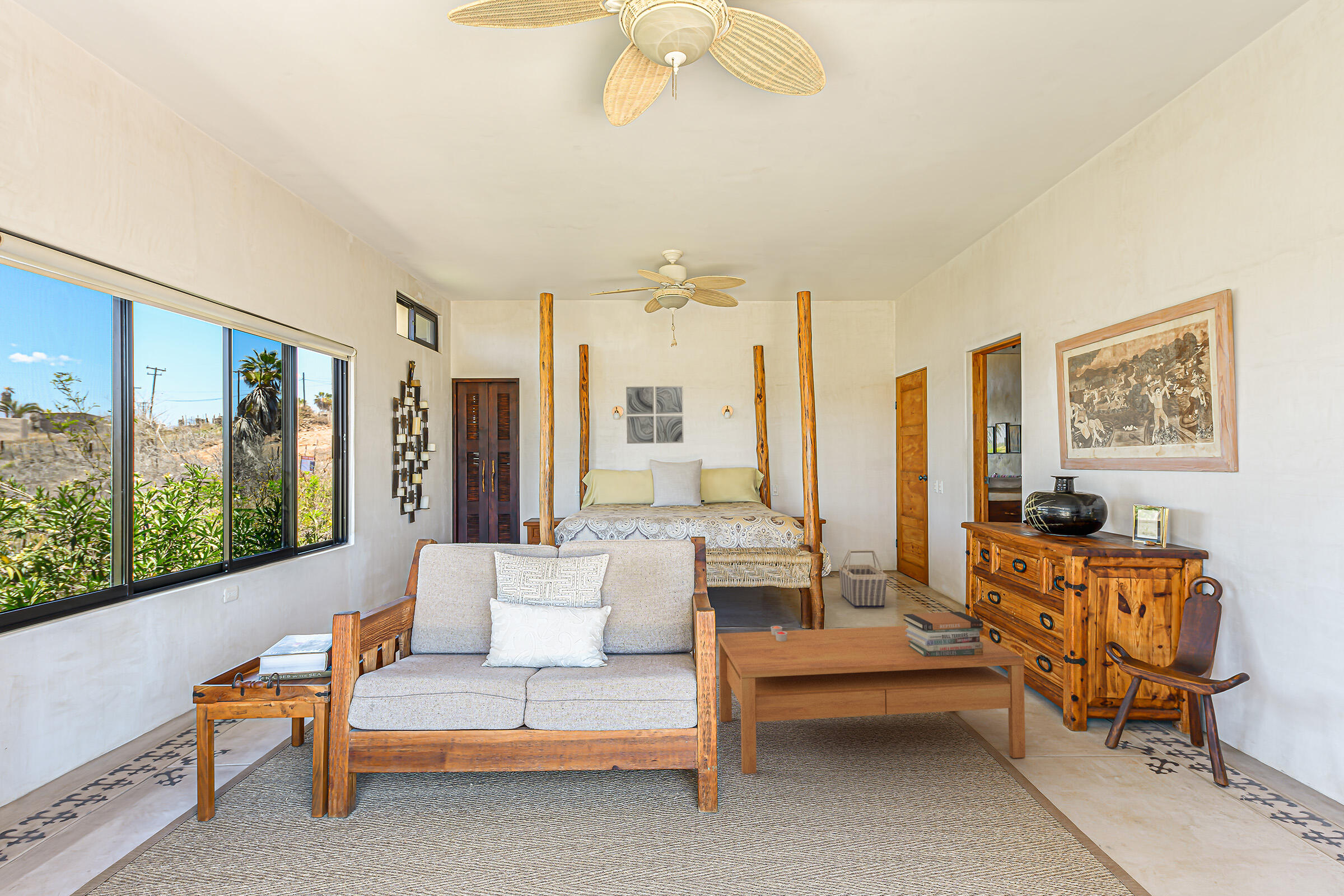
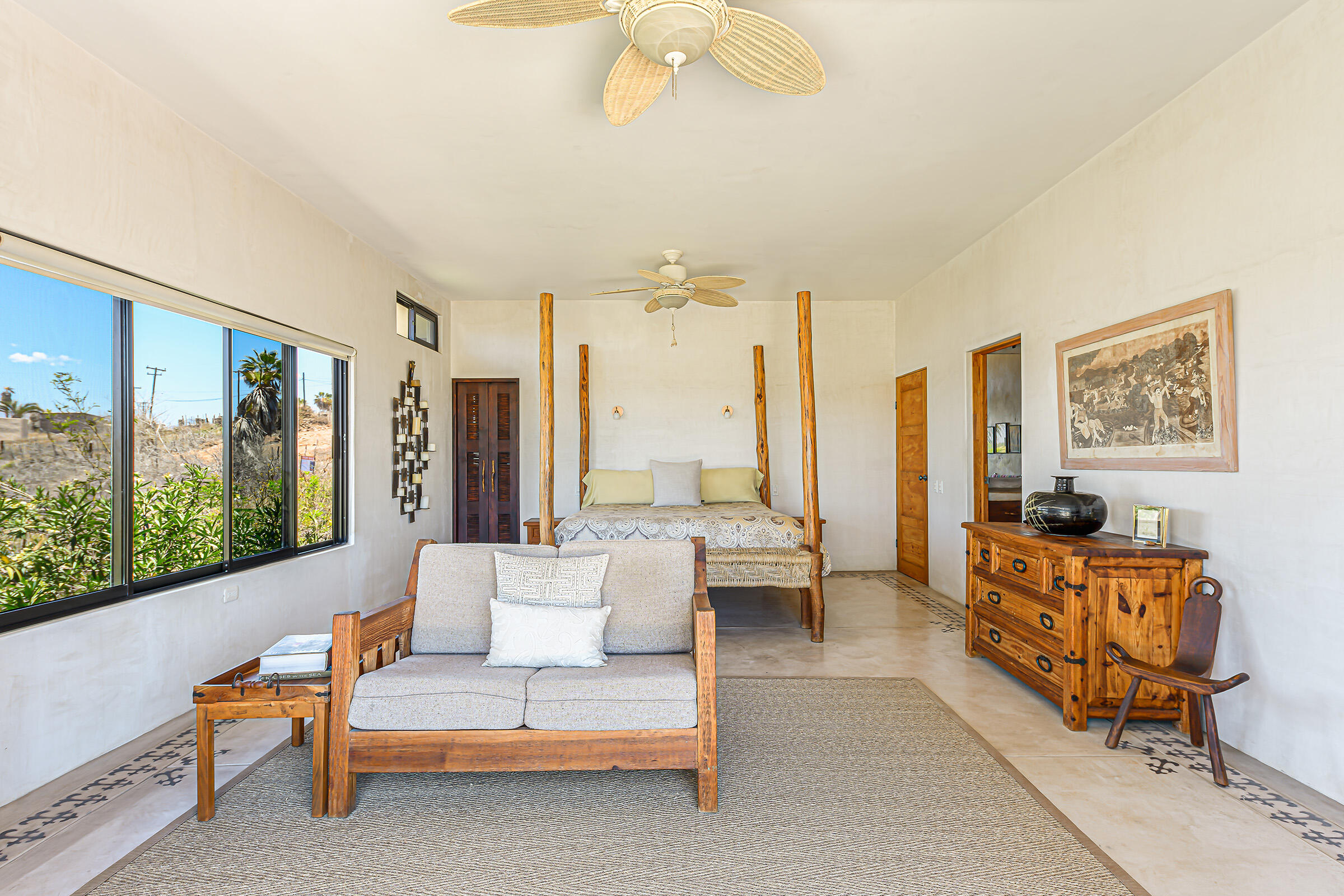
- coffee table (861, 691)
- candle (778, 632)
- wall art (654, 414)
- basket (861, 576)
- book stack (942, 633)
